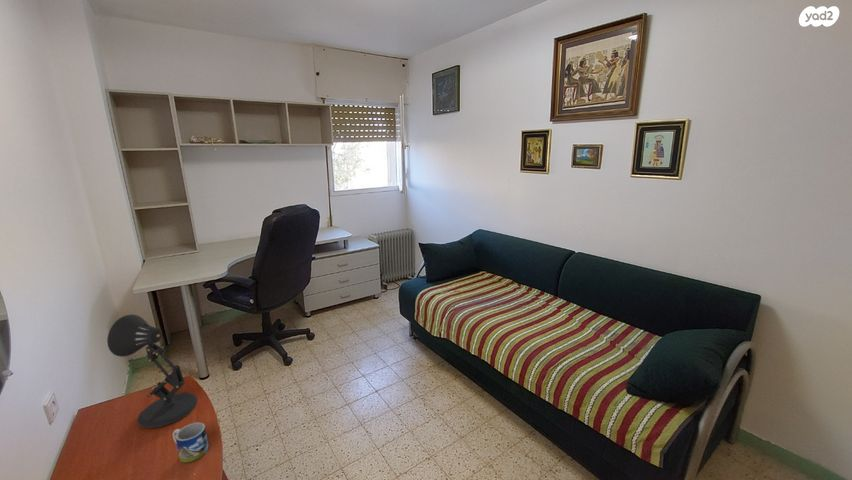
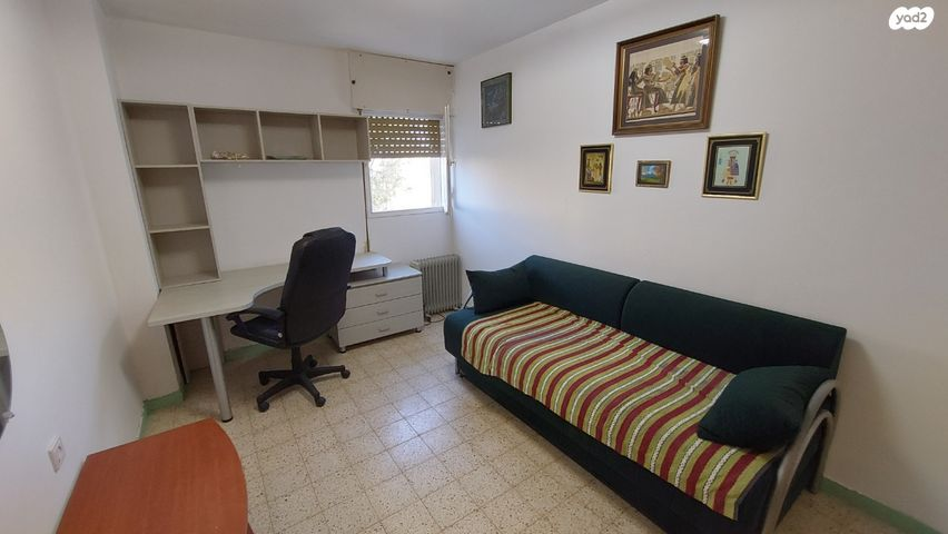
- desk lamp (158, 364)
- mug (188, 440)
